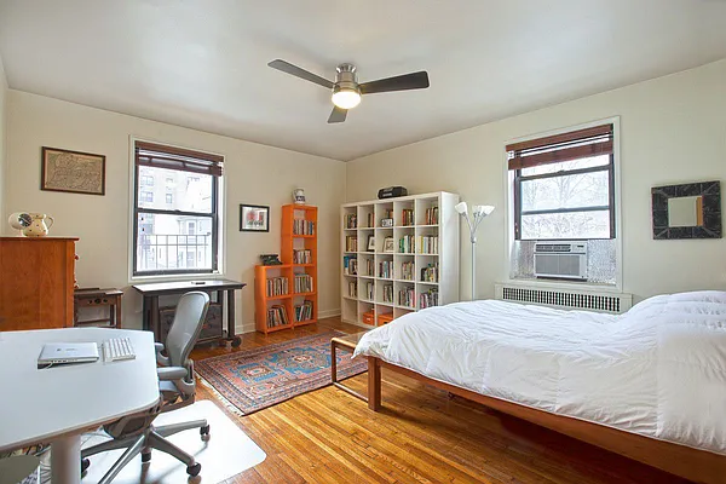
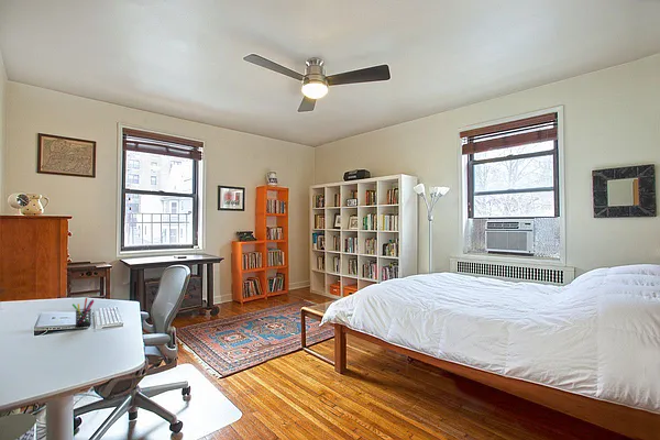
+ pen holder (81, 311)
